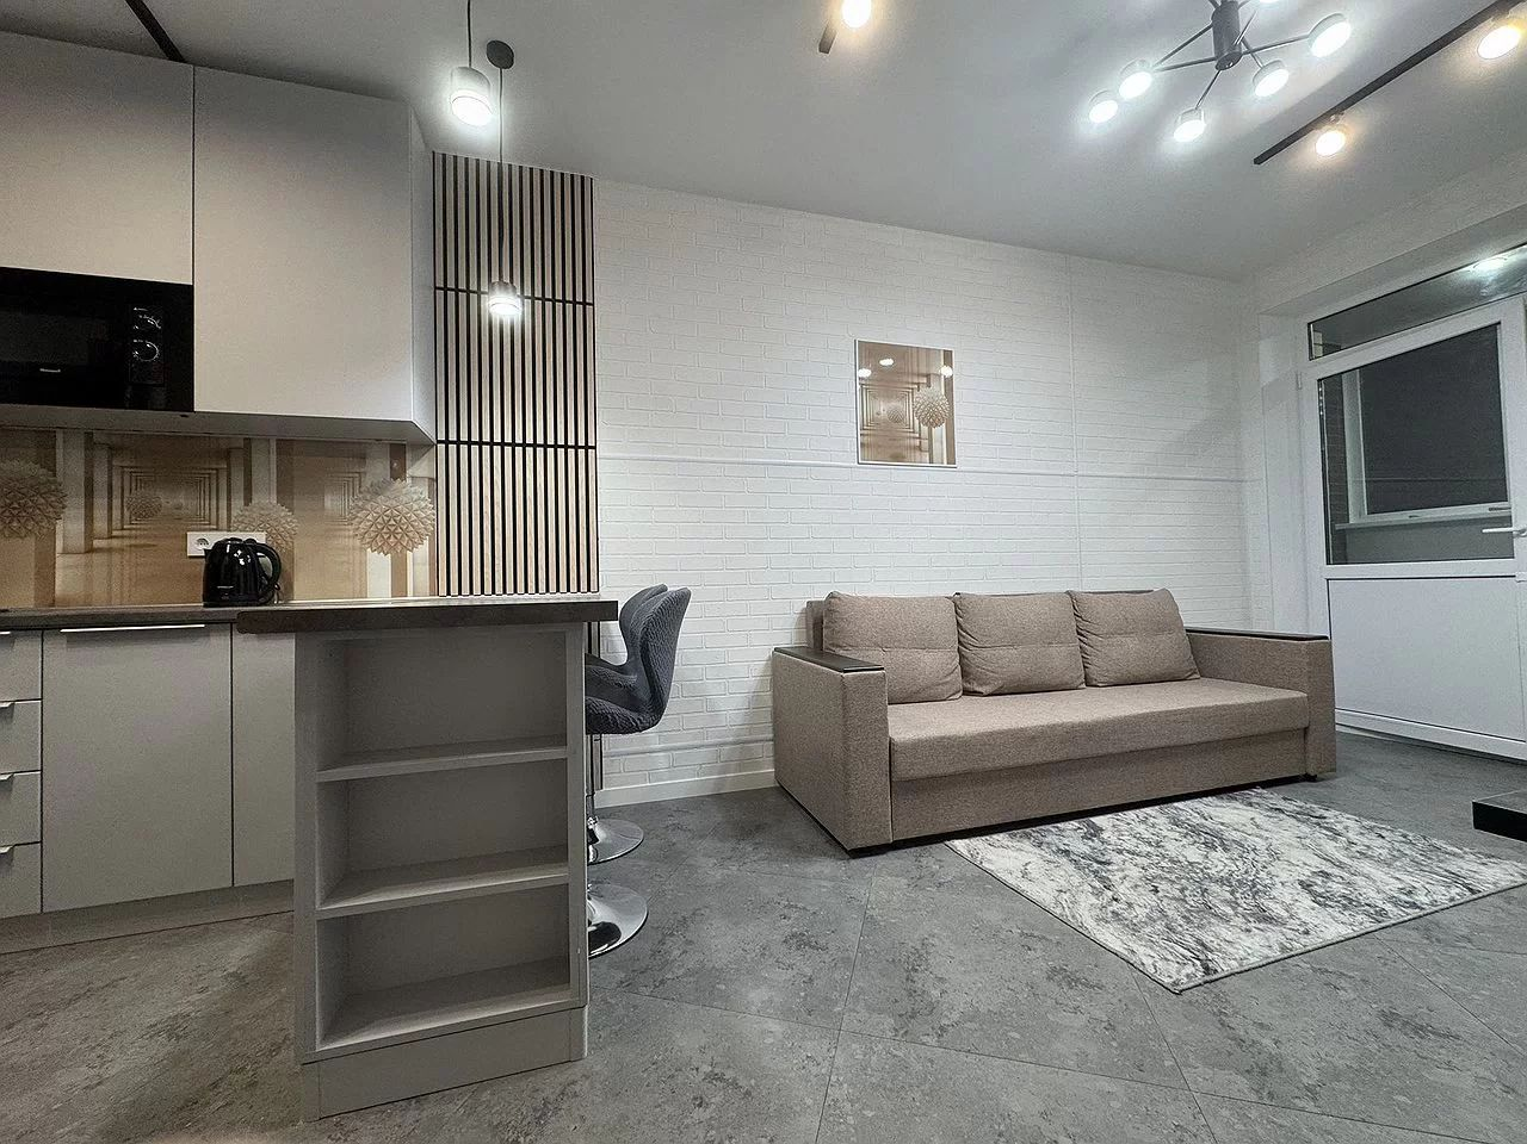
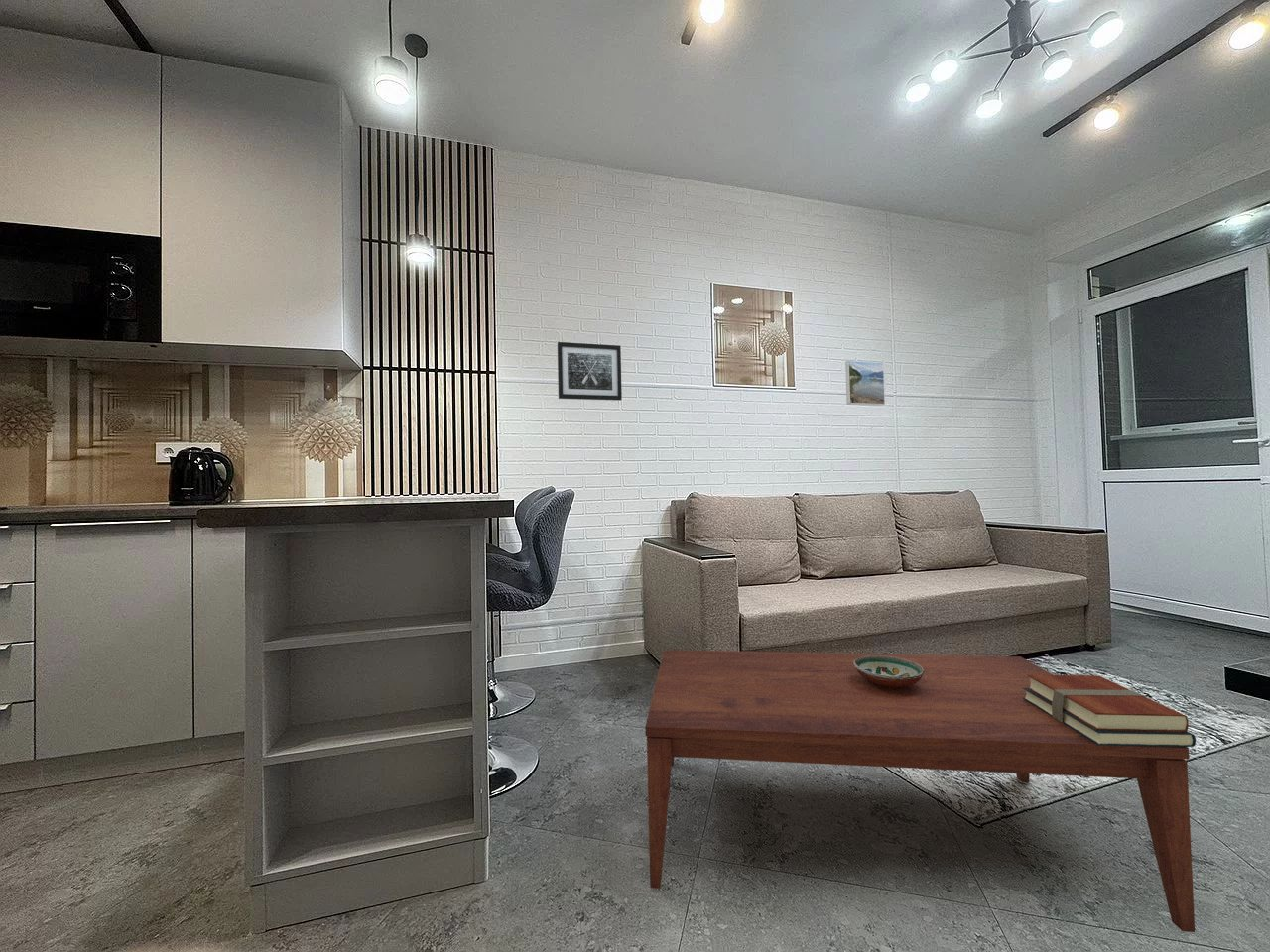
+ books (1099, 705)
+ coffee table (862, 755)
+ decorative bowl (888, 672)
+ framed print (865, 383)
+ wall art (589, 371)
